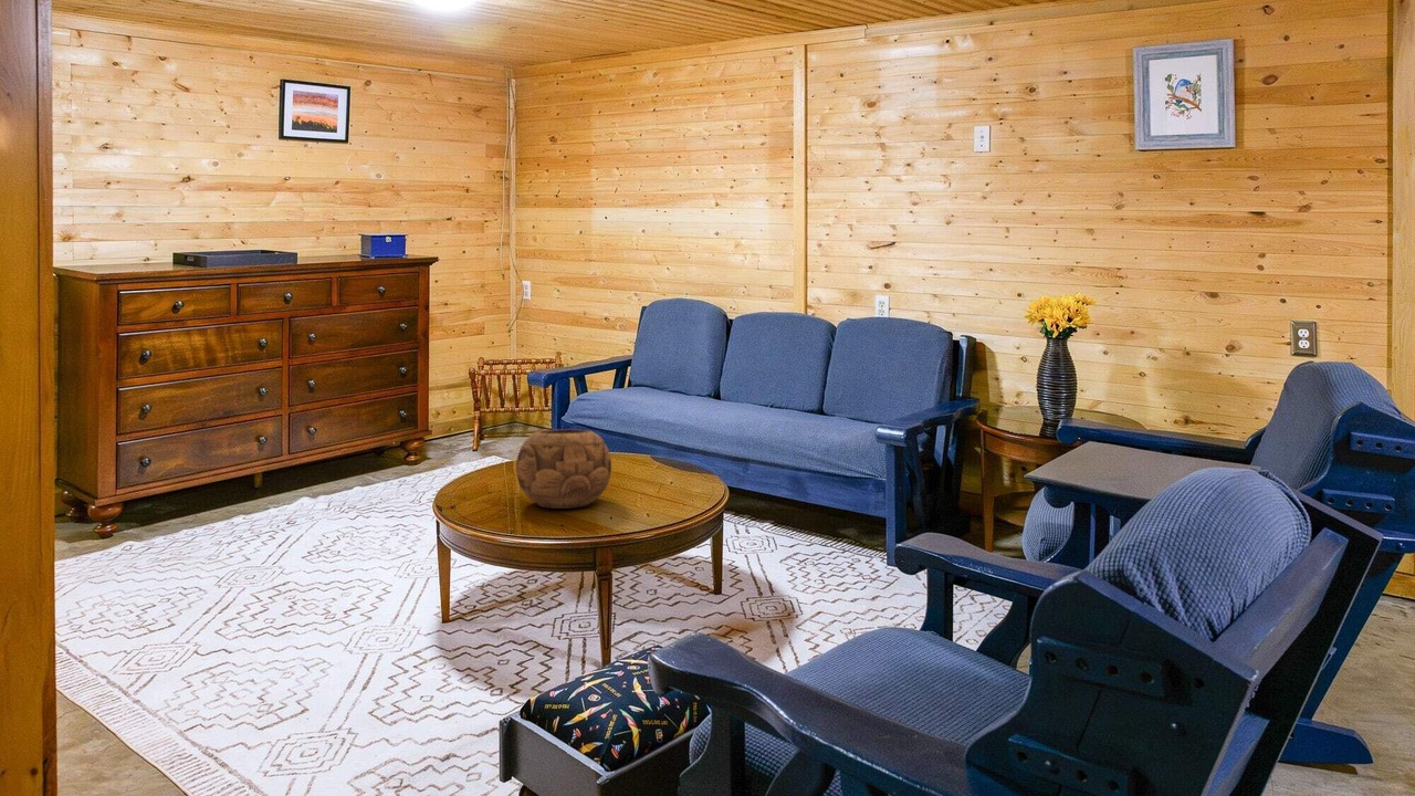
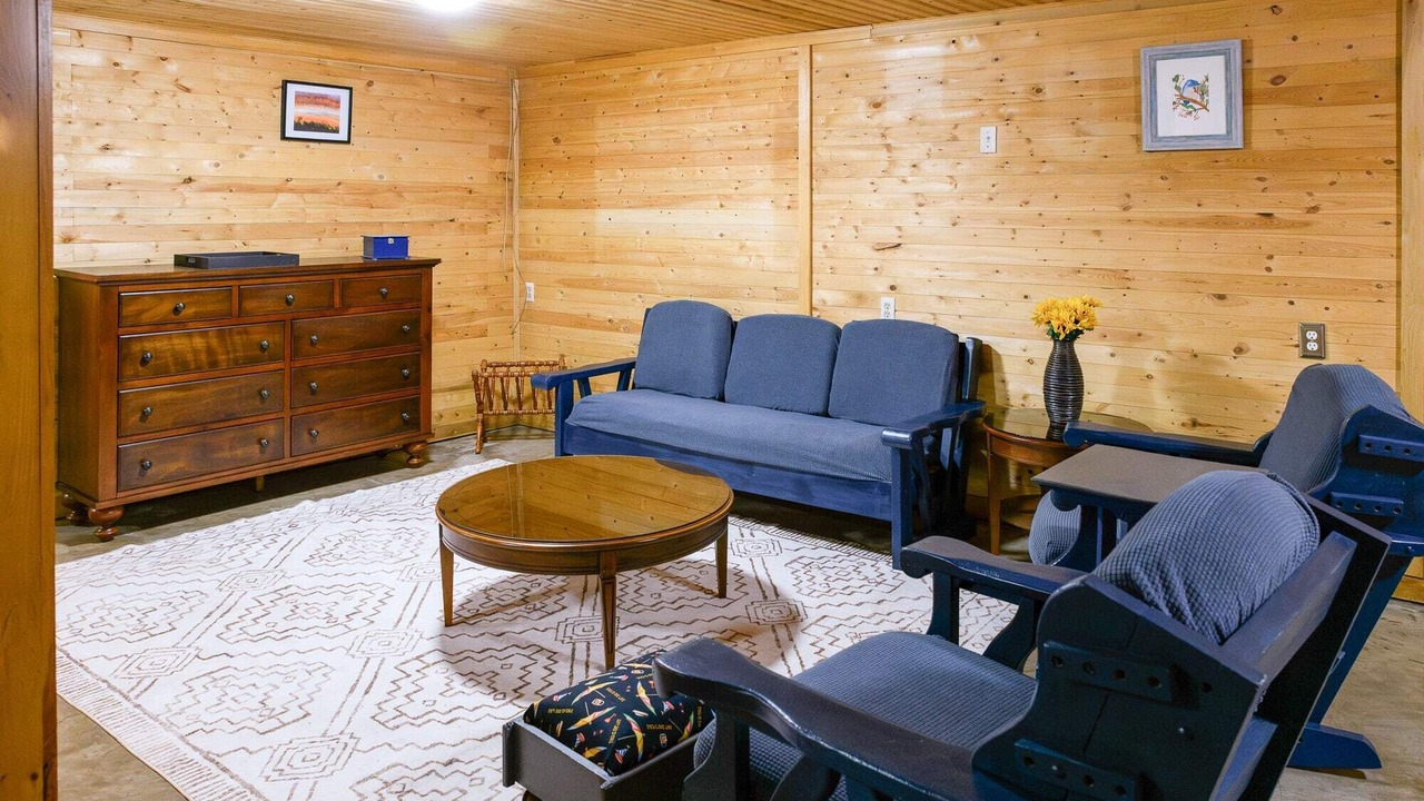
- decorative bowl (564, 468)
